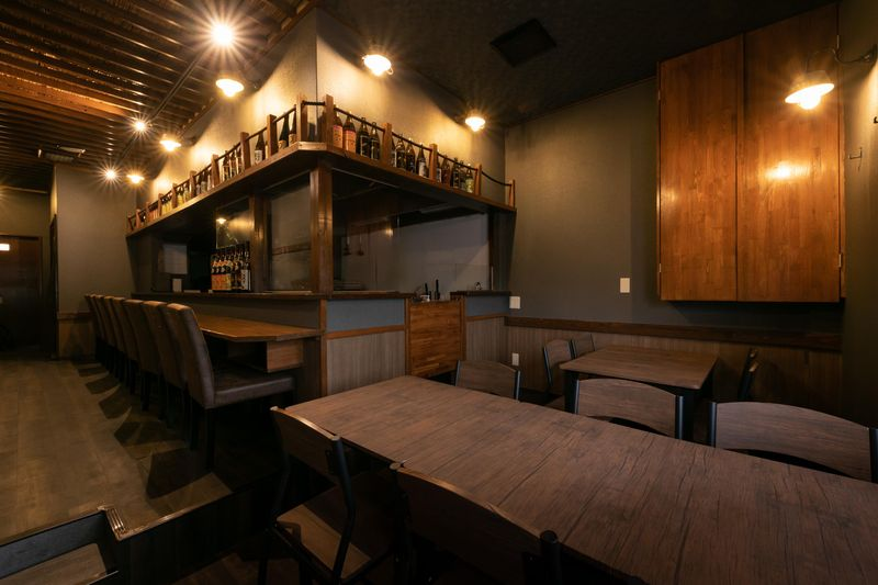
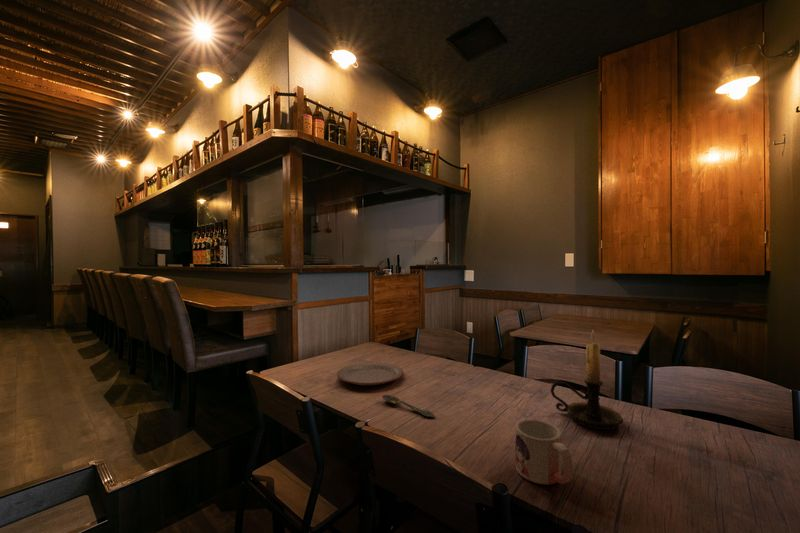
+ spoon (407, 405)
+ plate (370, 374)
+ mug (544, 454)
+ candle holder (585, 371)
